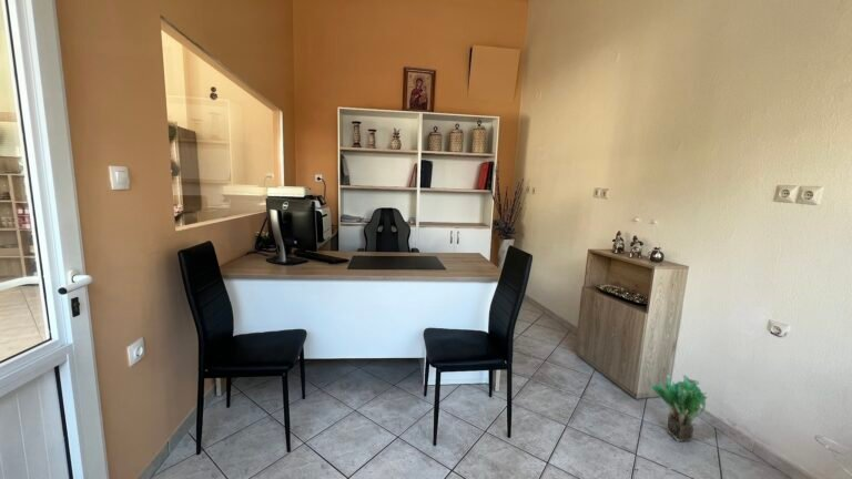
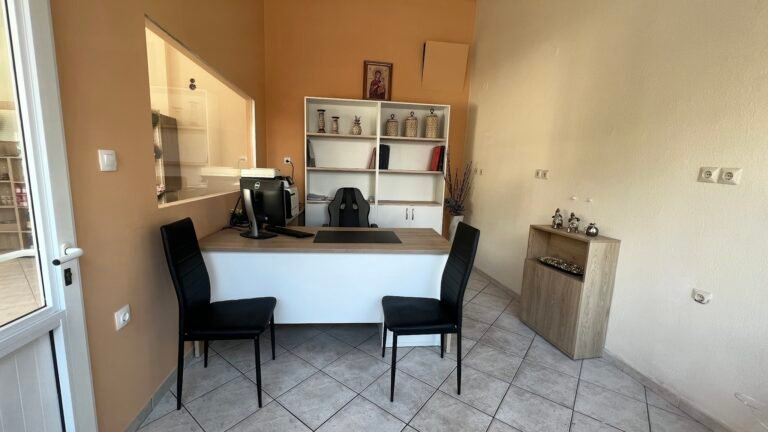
- potted plant (674, 405)
